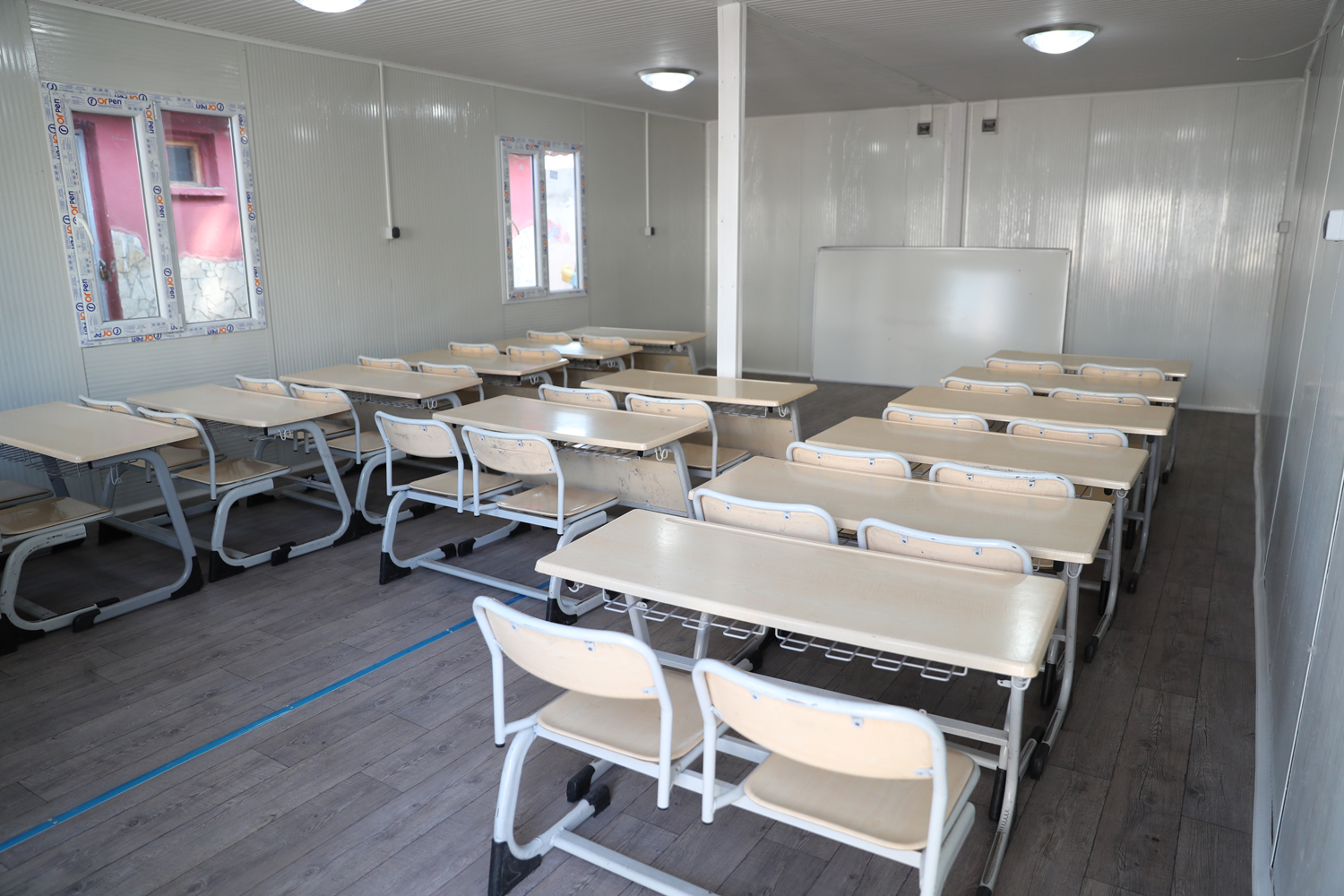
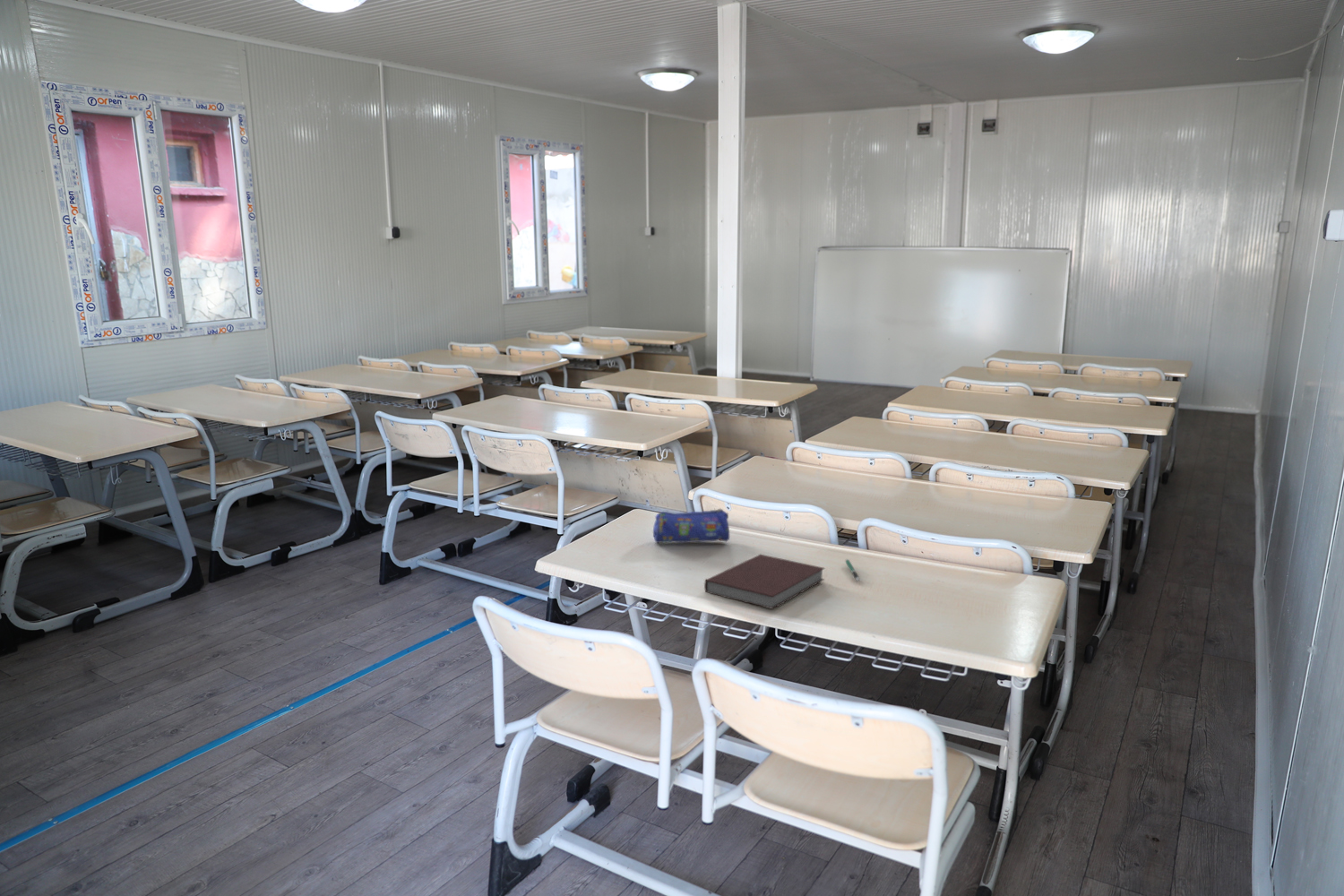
+ pencil case (692, 525)
+ notebook (765, 580)
+ pen (852, 570)
